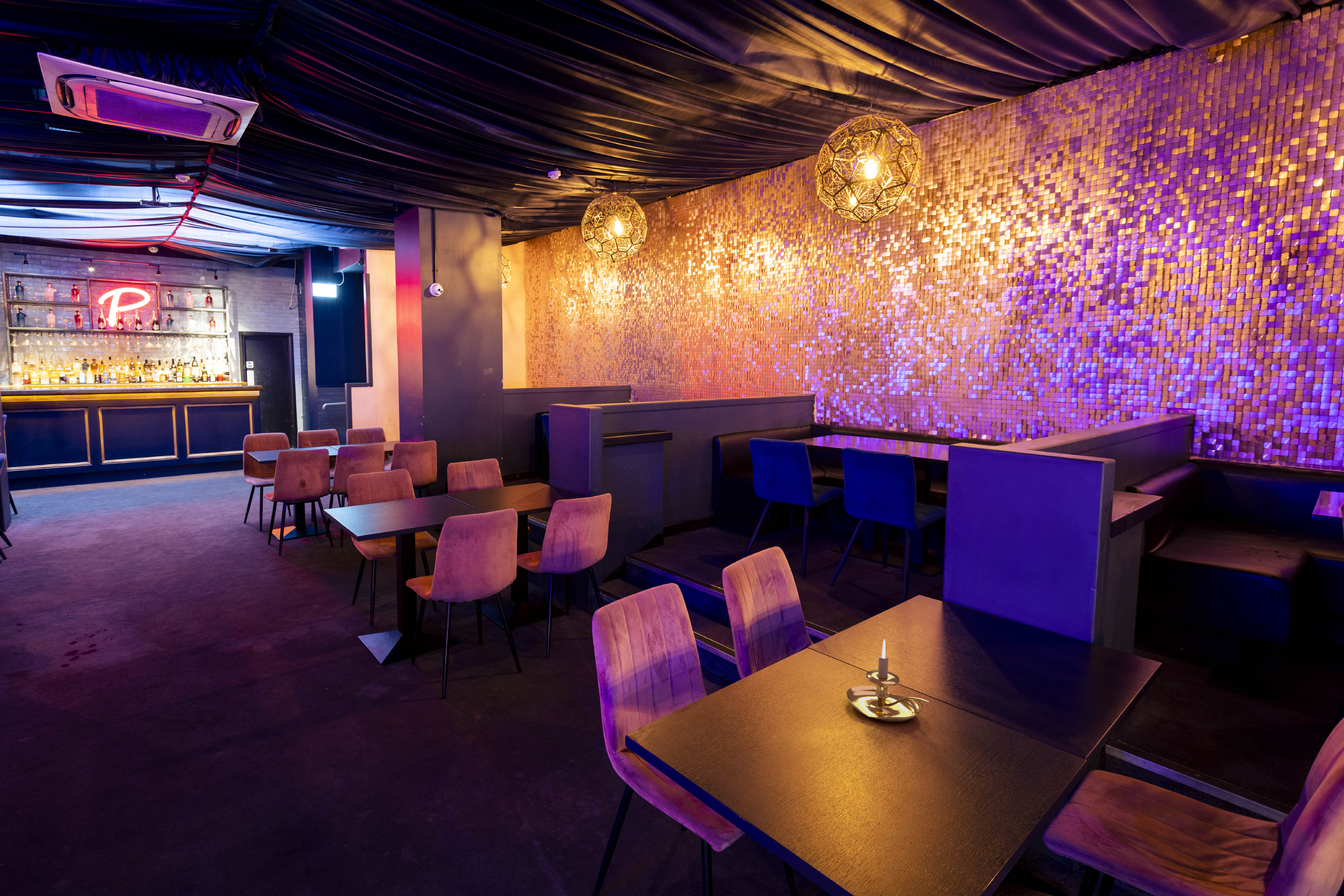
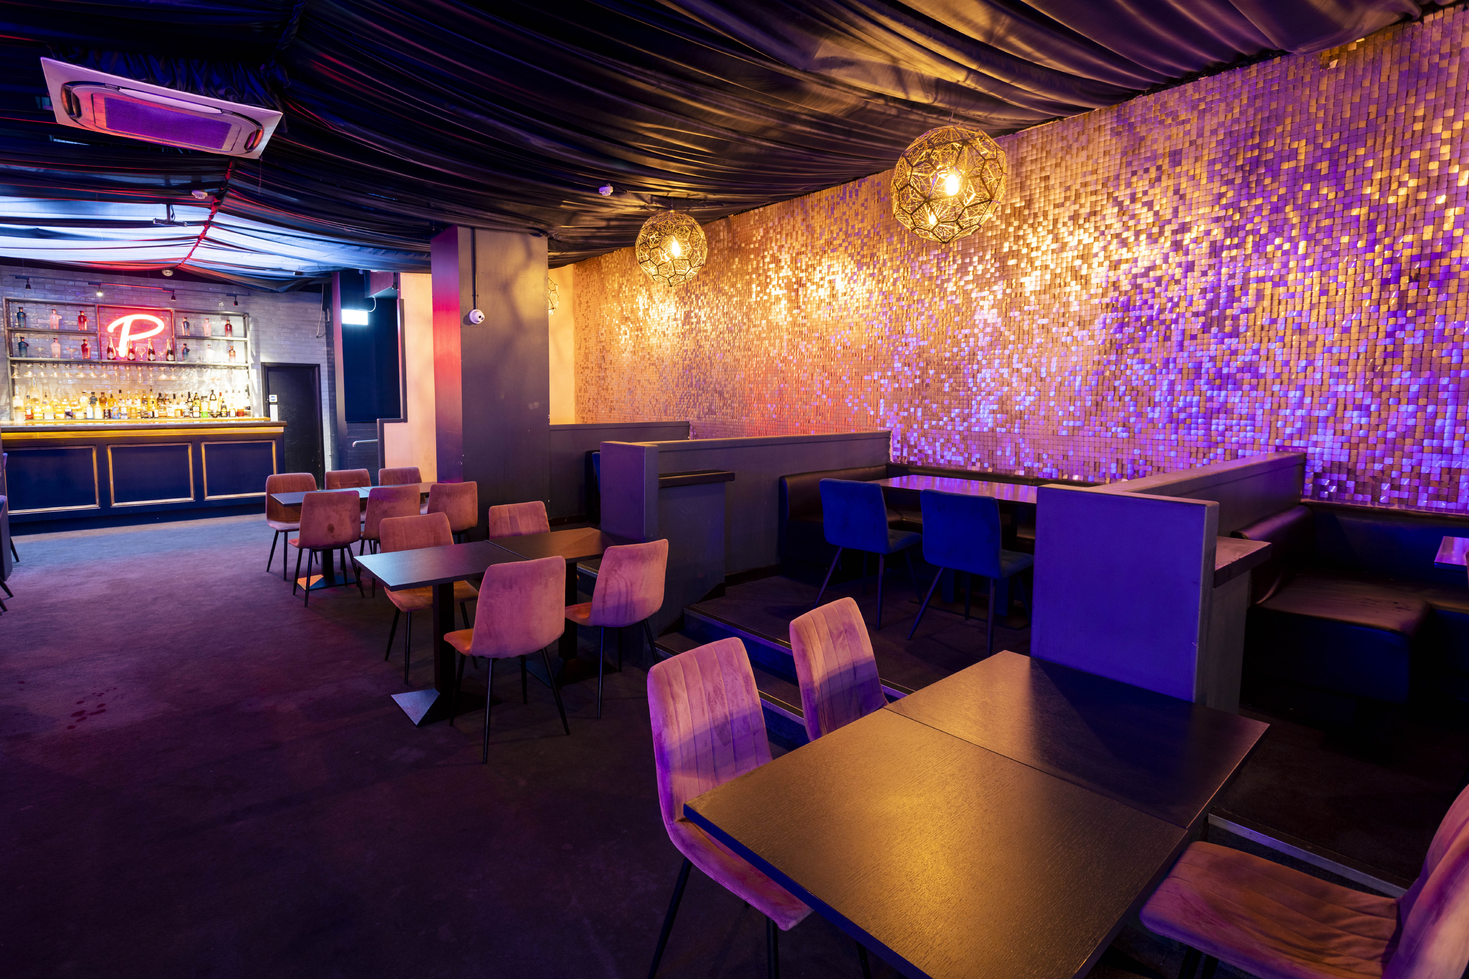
- candle holder (888, 676)
